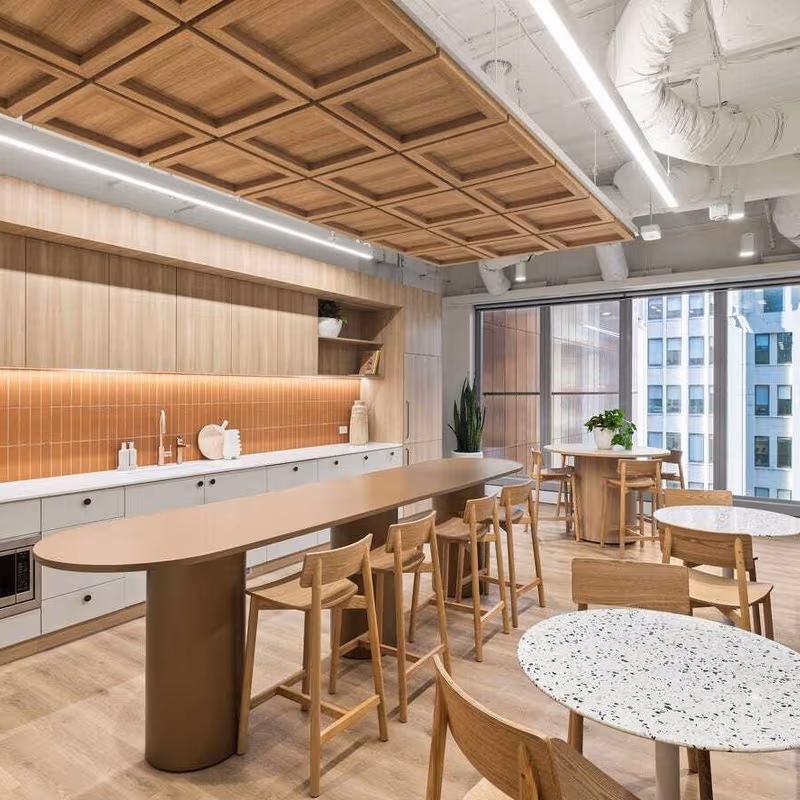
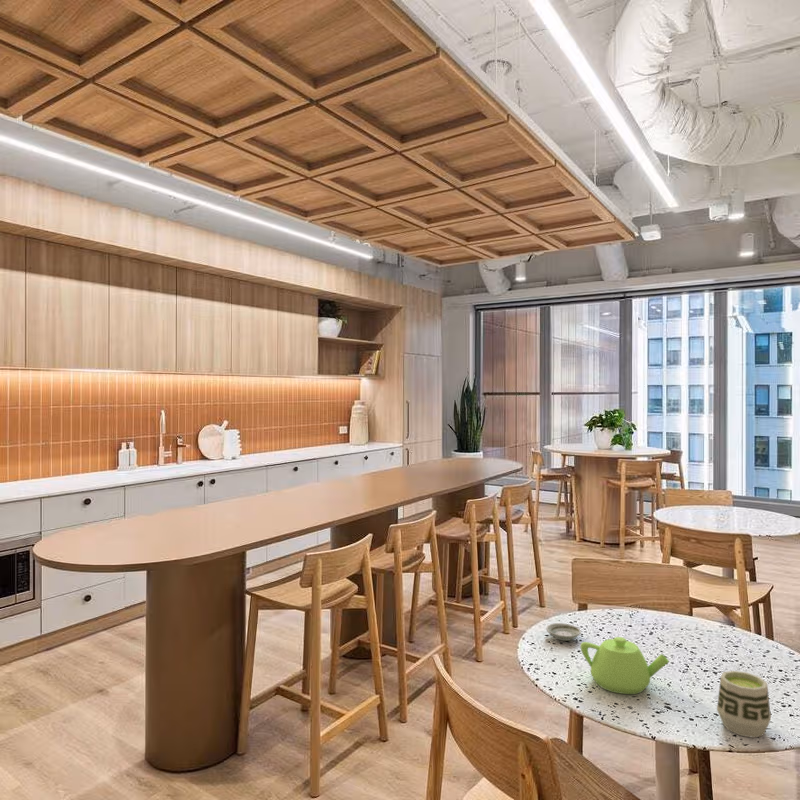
+ teapot (623, 661)
+ saucer (563, 633)
+ cup (743, 703)
